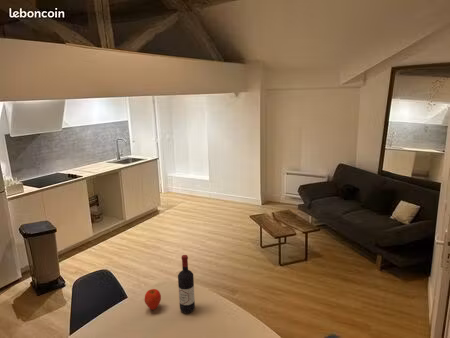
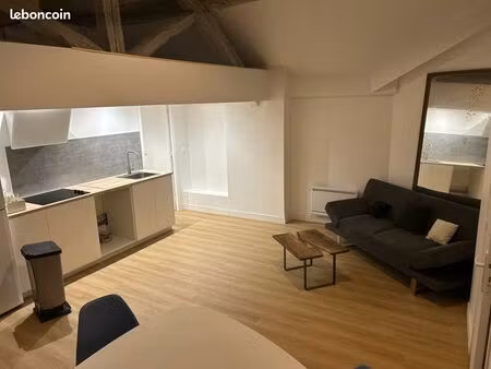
- wine bottle (186, 283)
- apple (152, 299)
